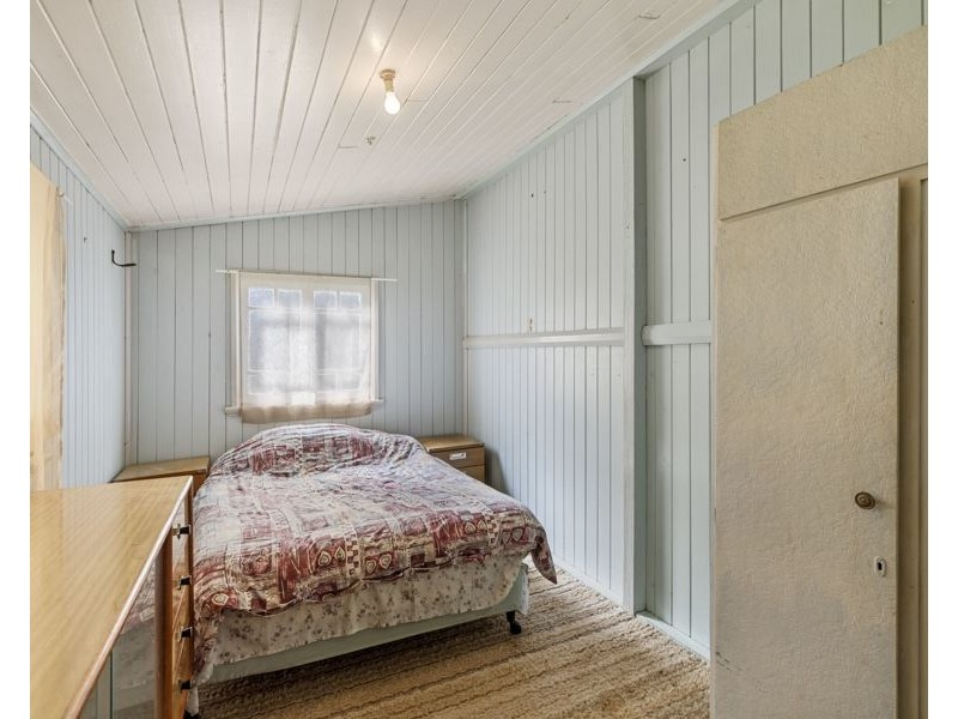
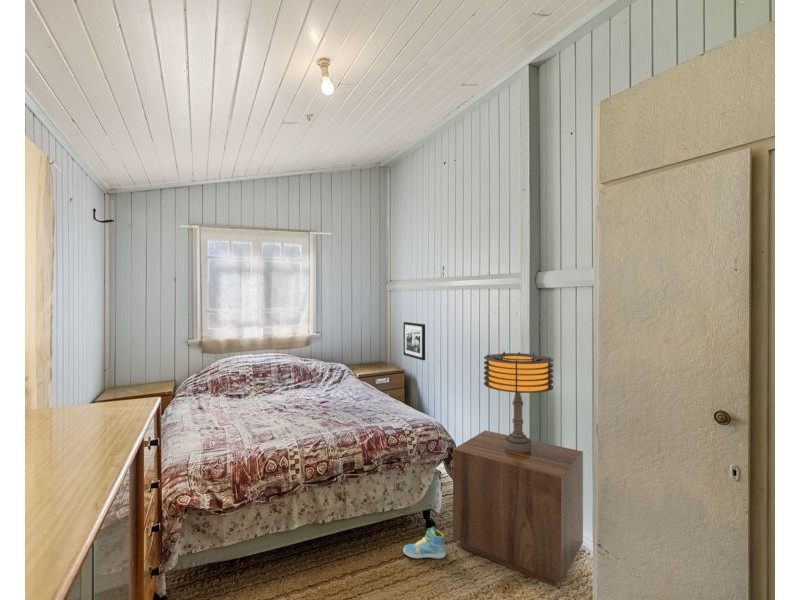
+ table lamp (517, 400)
+ sneaker (424, 540)
+ nightstand (517, 498)
+ picture frame (413, 340)
